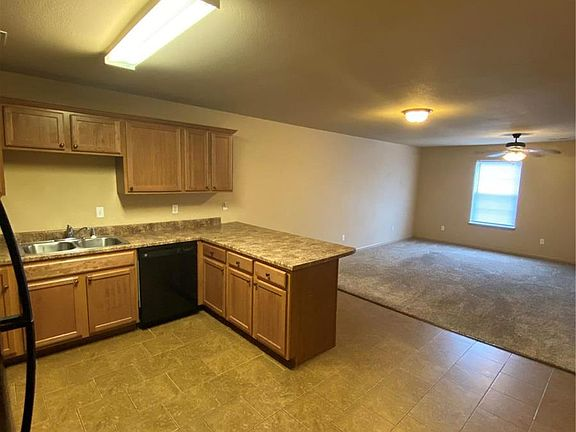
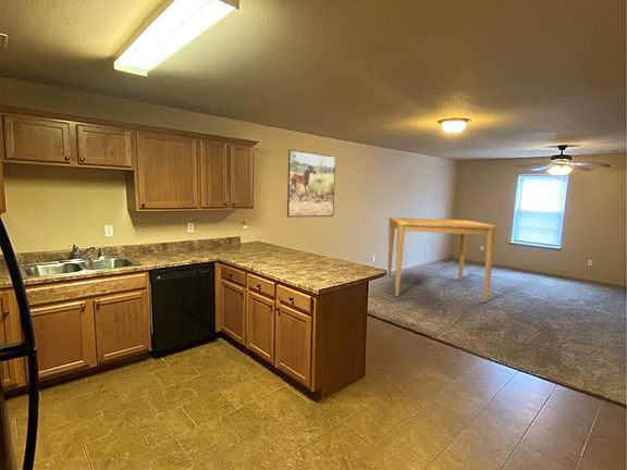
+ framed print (312, 185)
+ dining table (433, 232)
